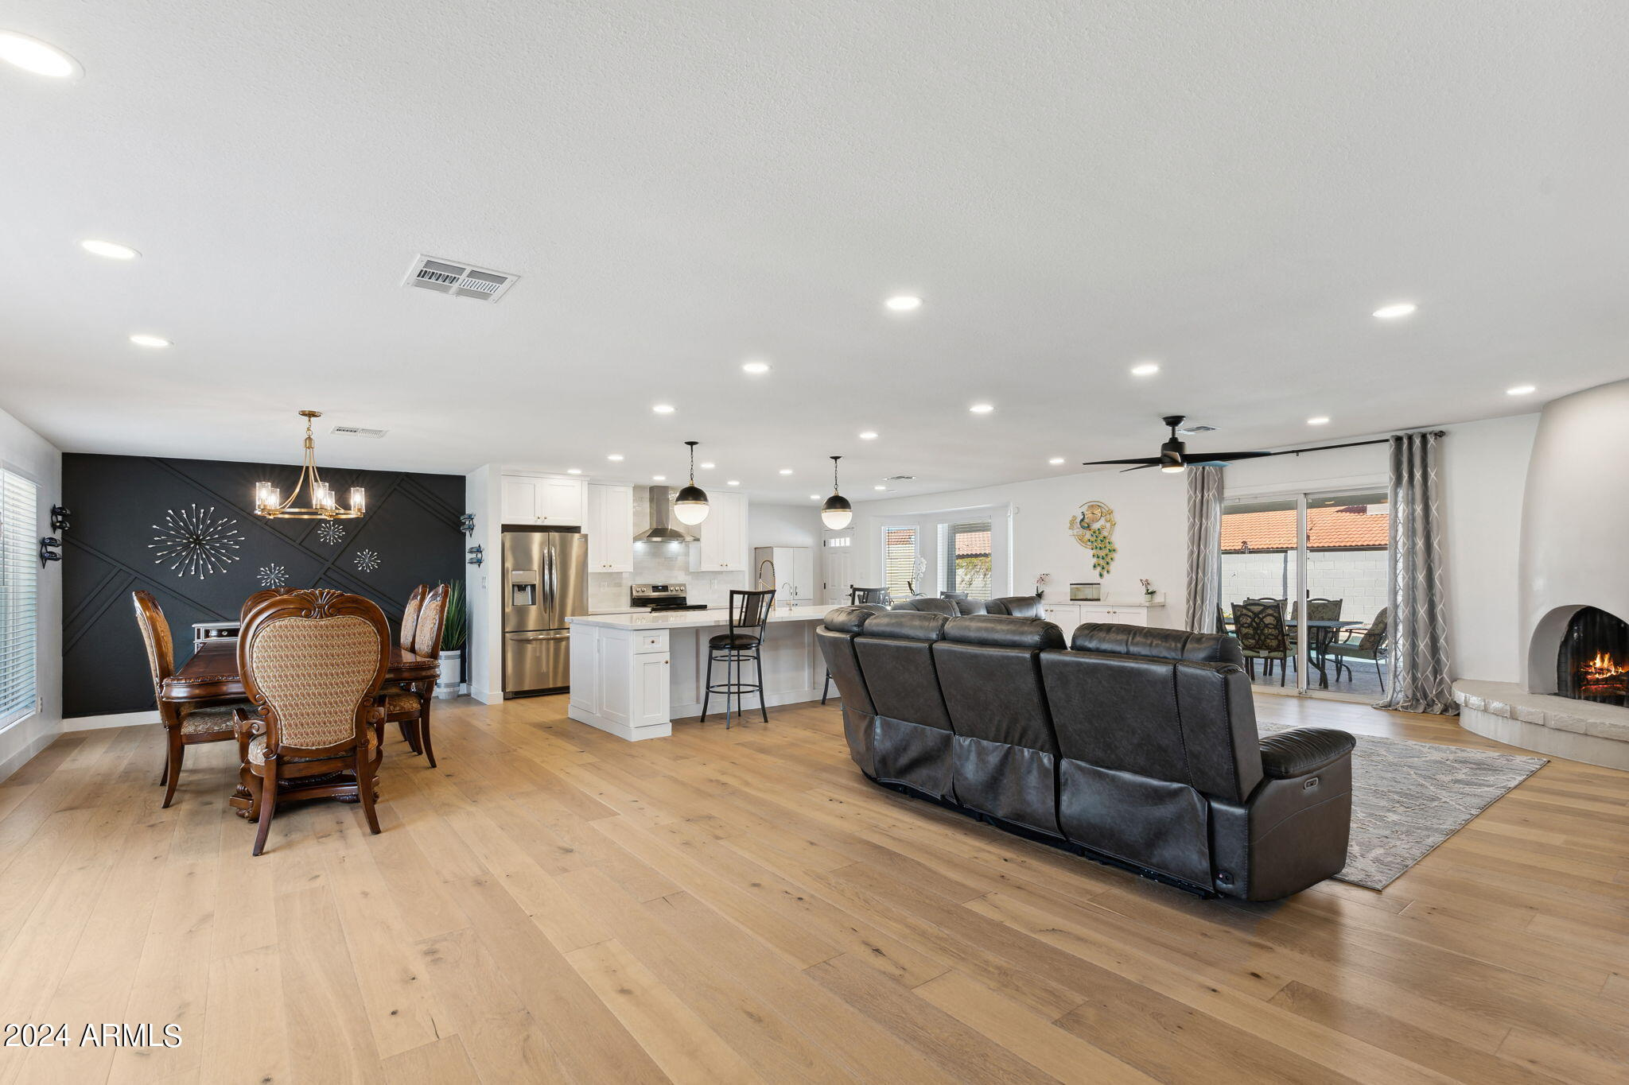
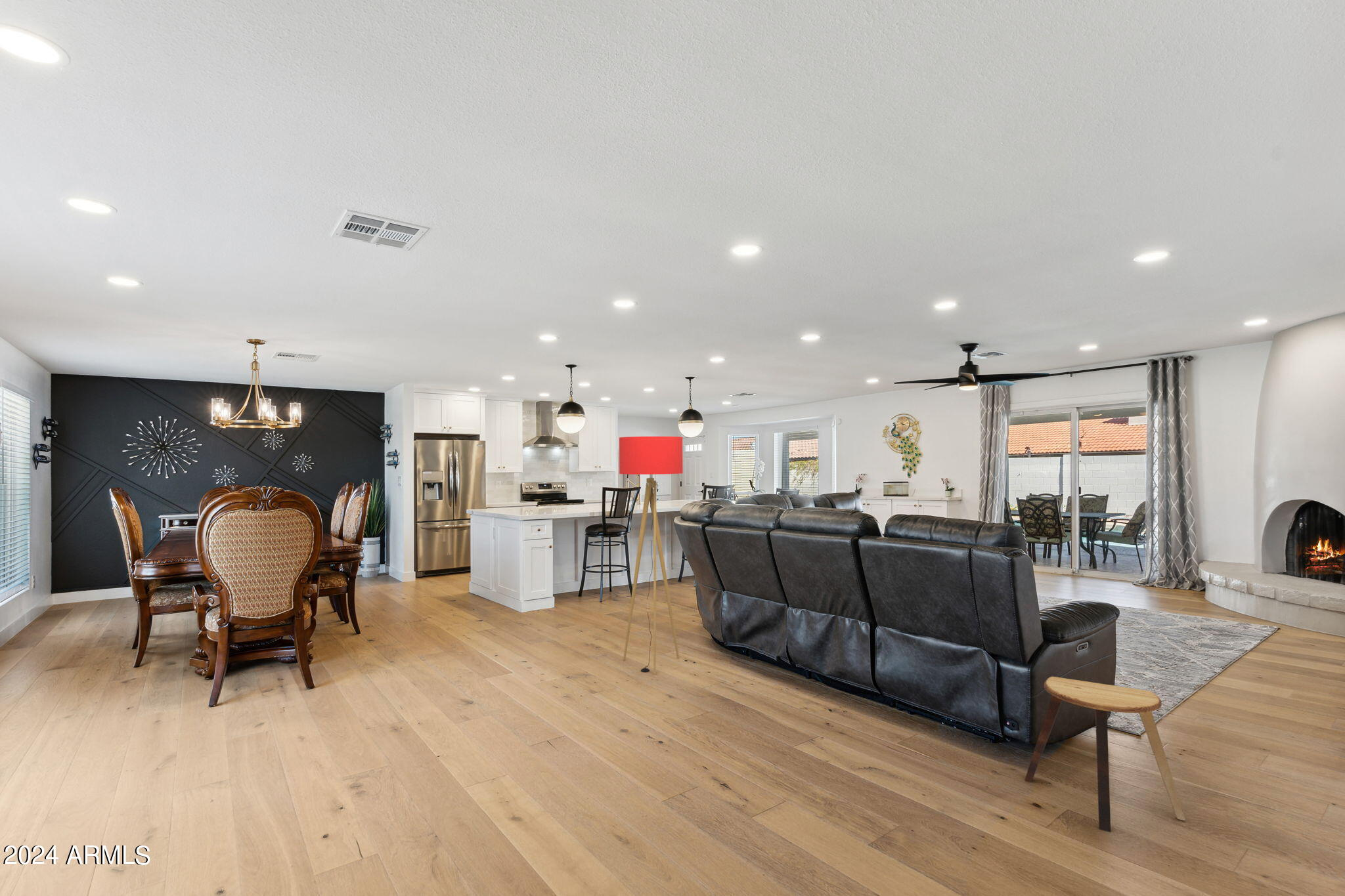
+ floor lamp (651, 550)
+ stool (1097, 748)
